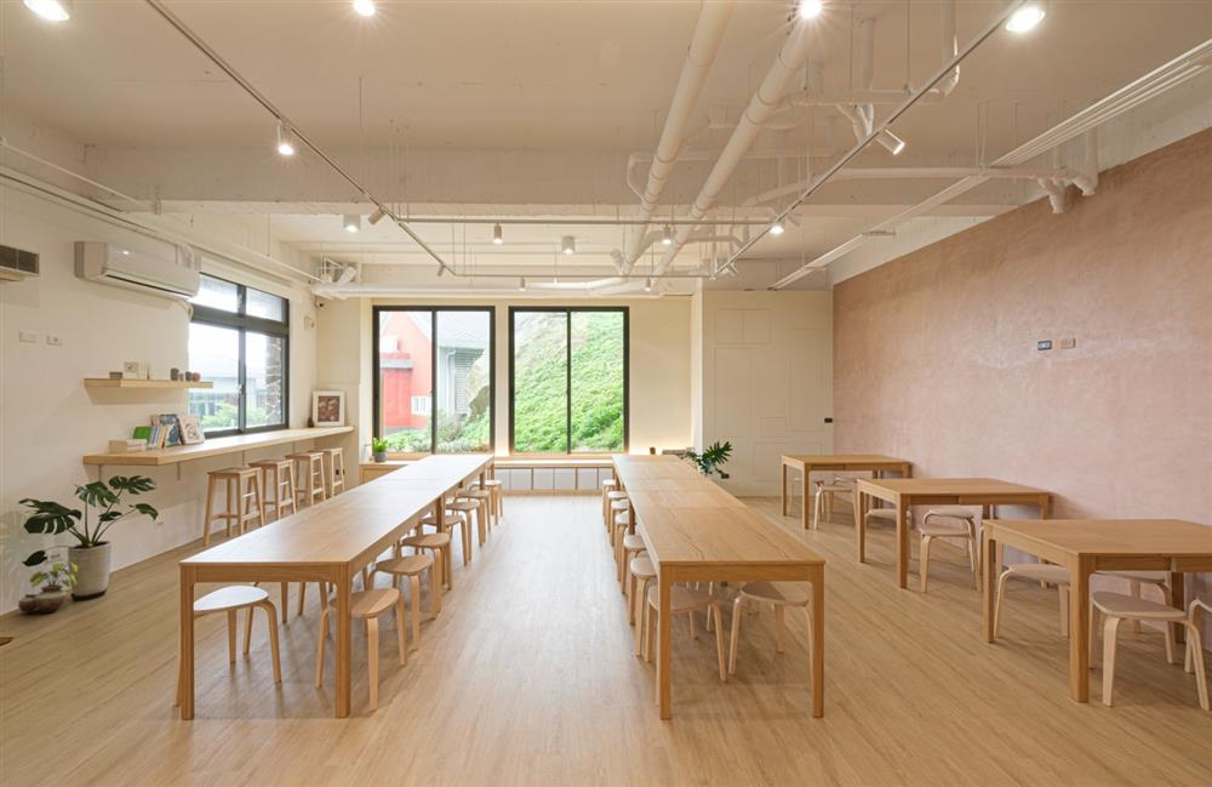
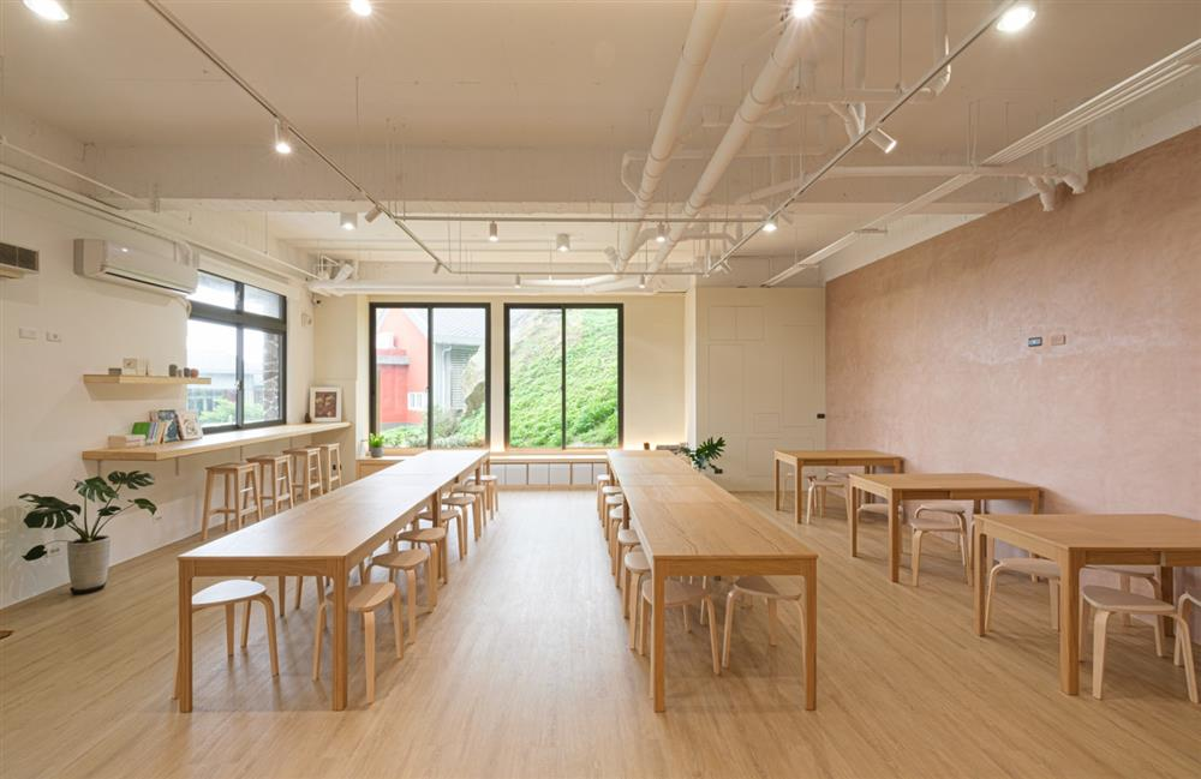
- potted plant (53, 584)
